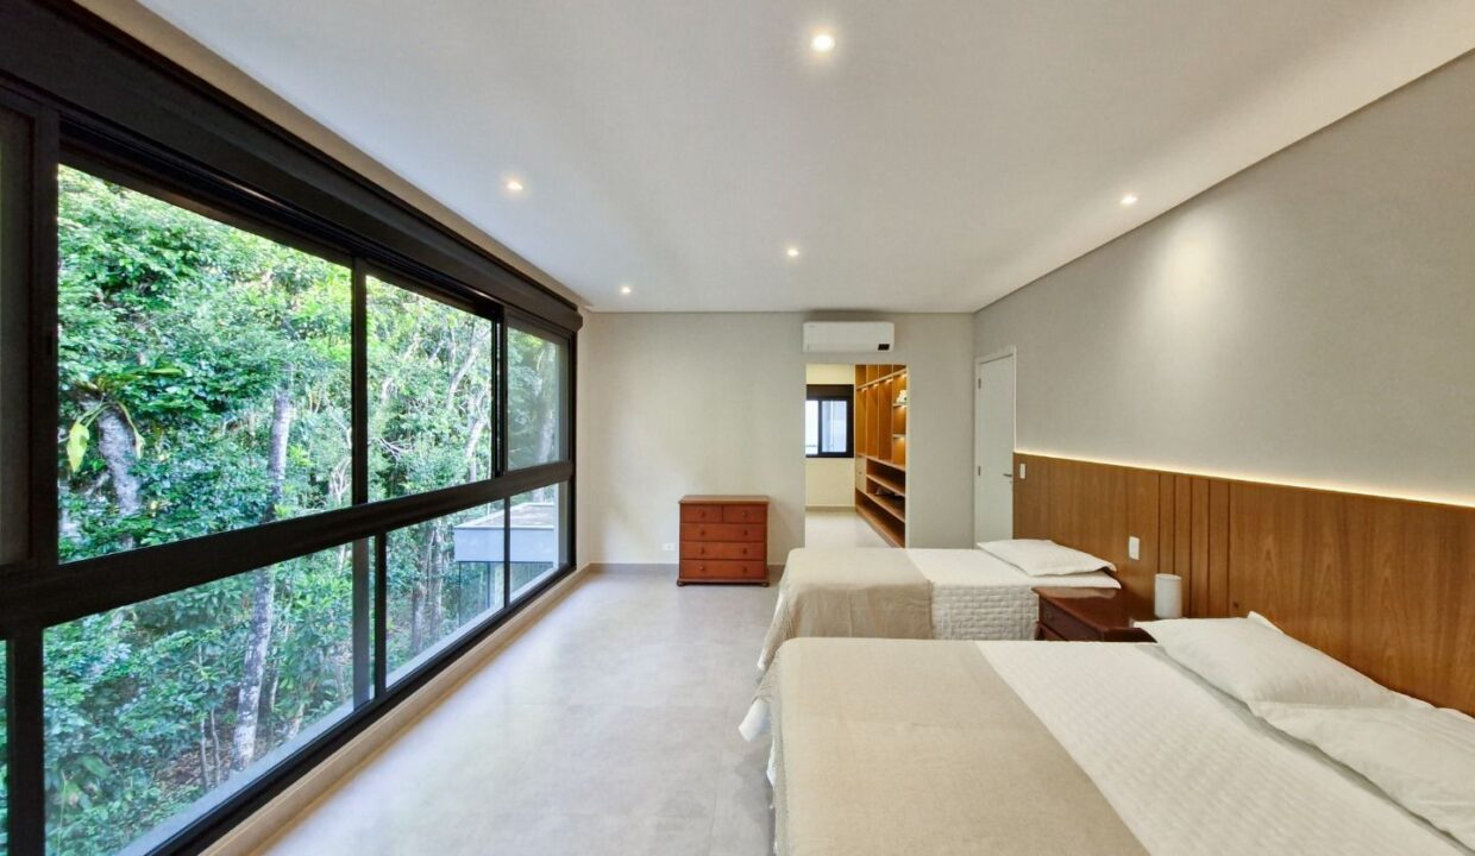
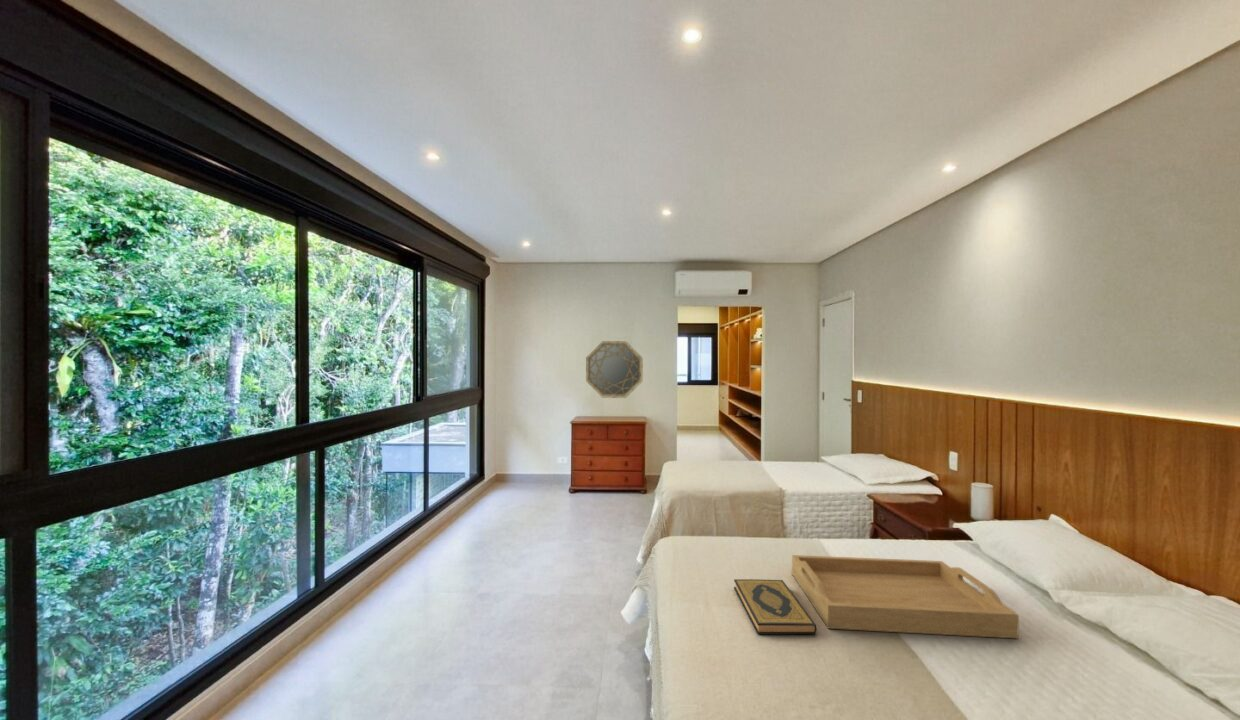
+ home mirror (614, 369)
+ hardback book (771, 604)
+ serving tray (890, 588)
